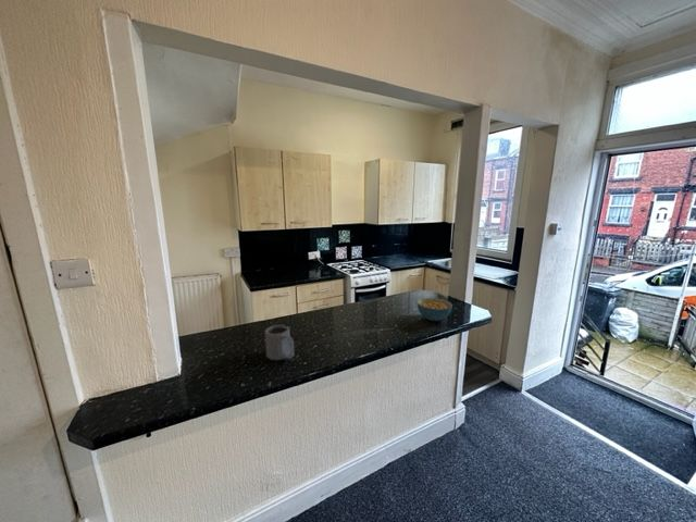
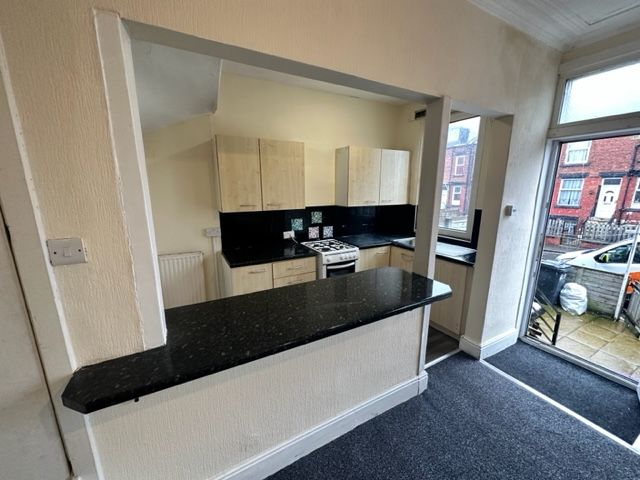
- cereal bowl (433, 311)
- mug (281, 343)
